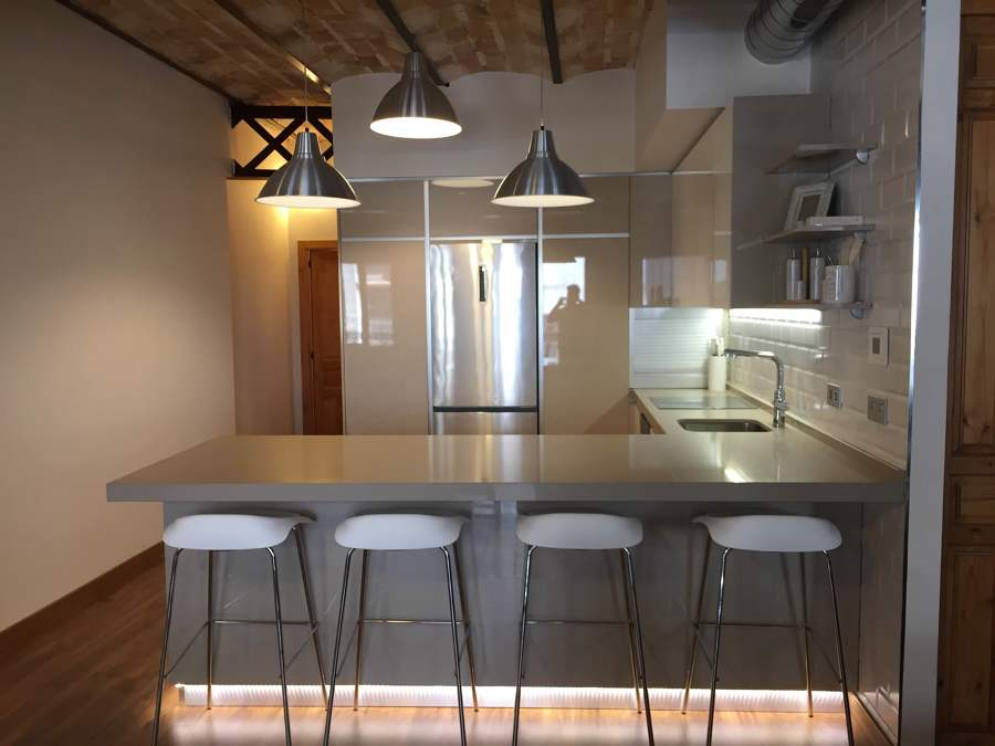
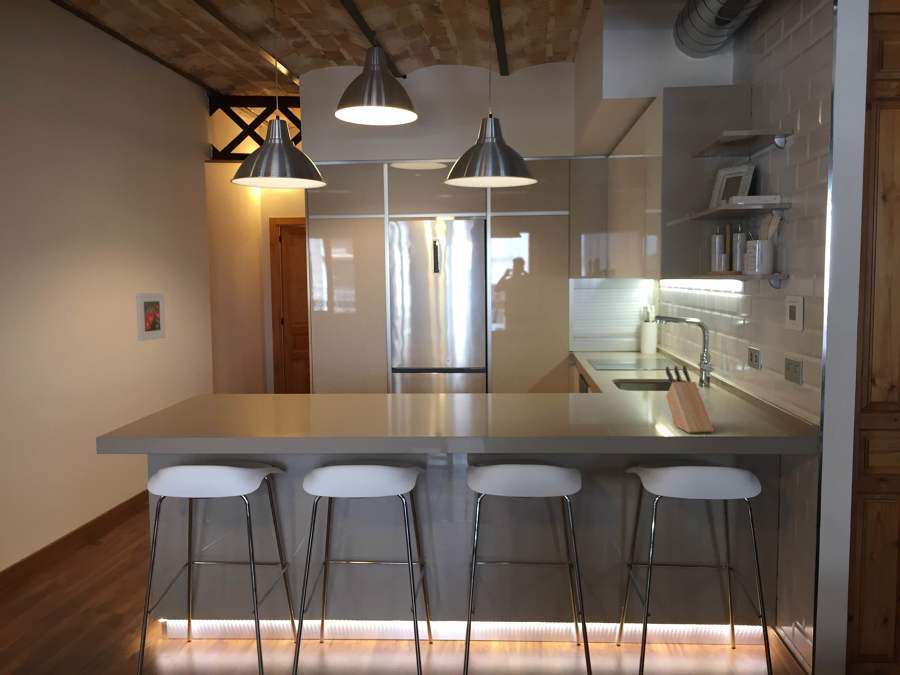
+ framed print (151, 316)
+ knife block (686, 397)
